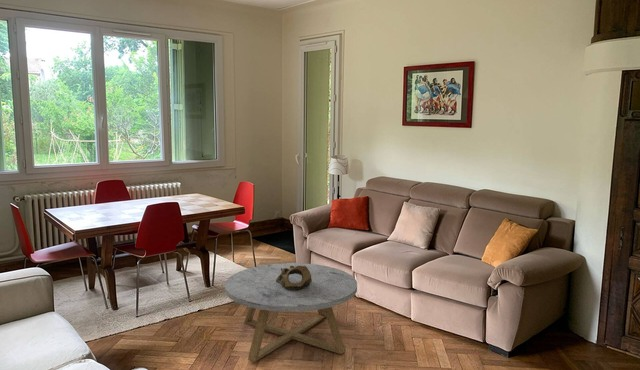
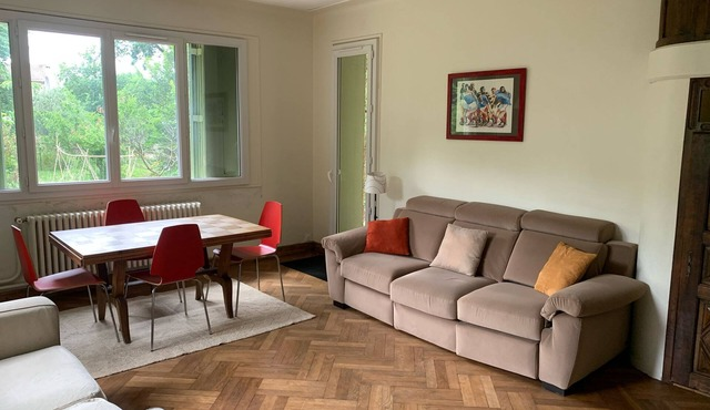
- coffee table (291, 309)
- decorative bowl (293, 273)
